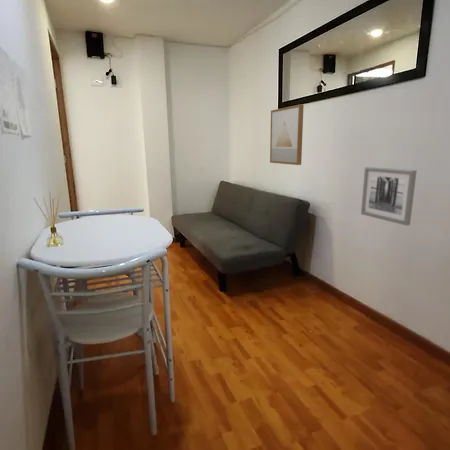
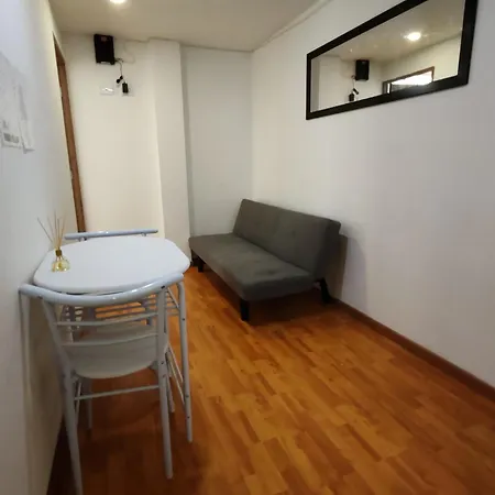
- wall art (386, 194)
- wall art (285, 136)
